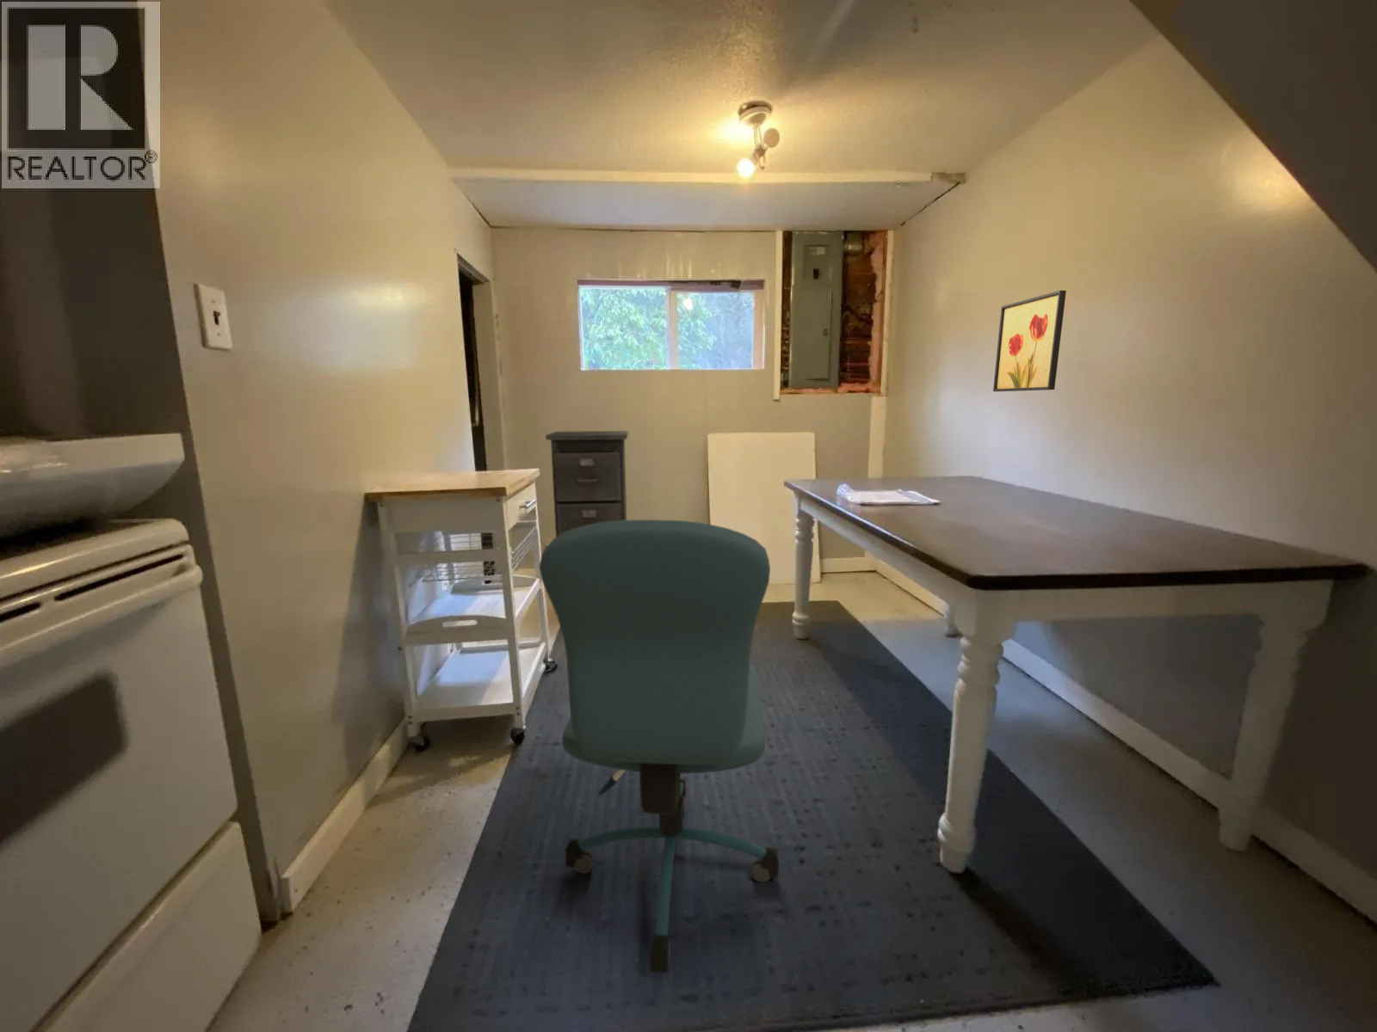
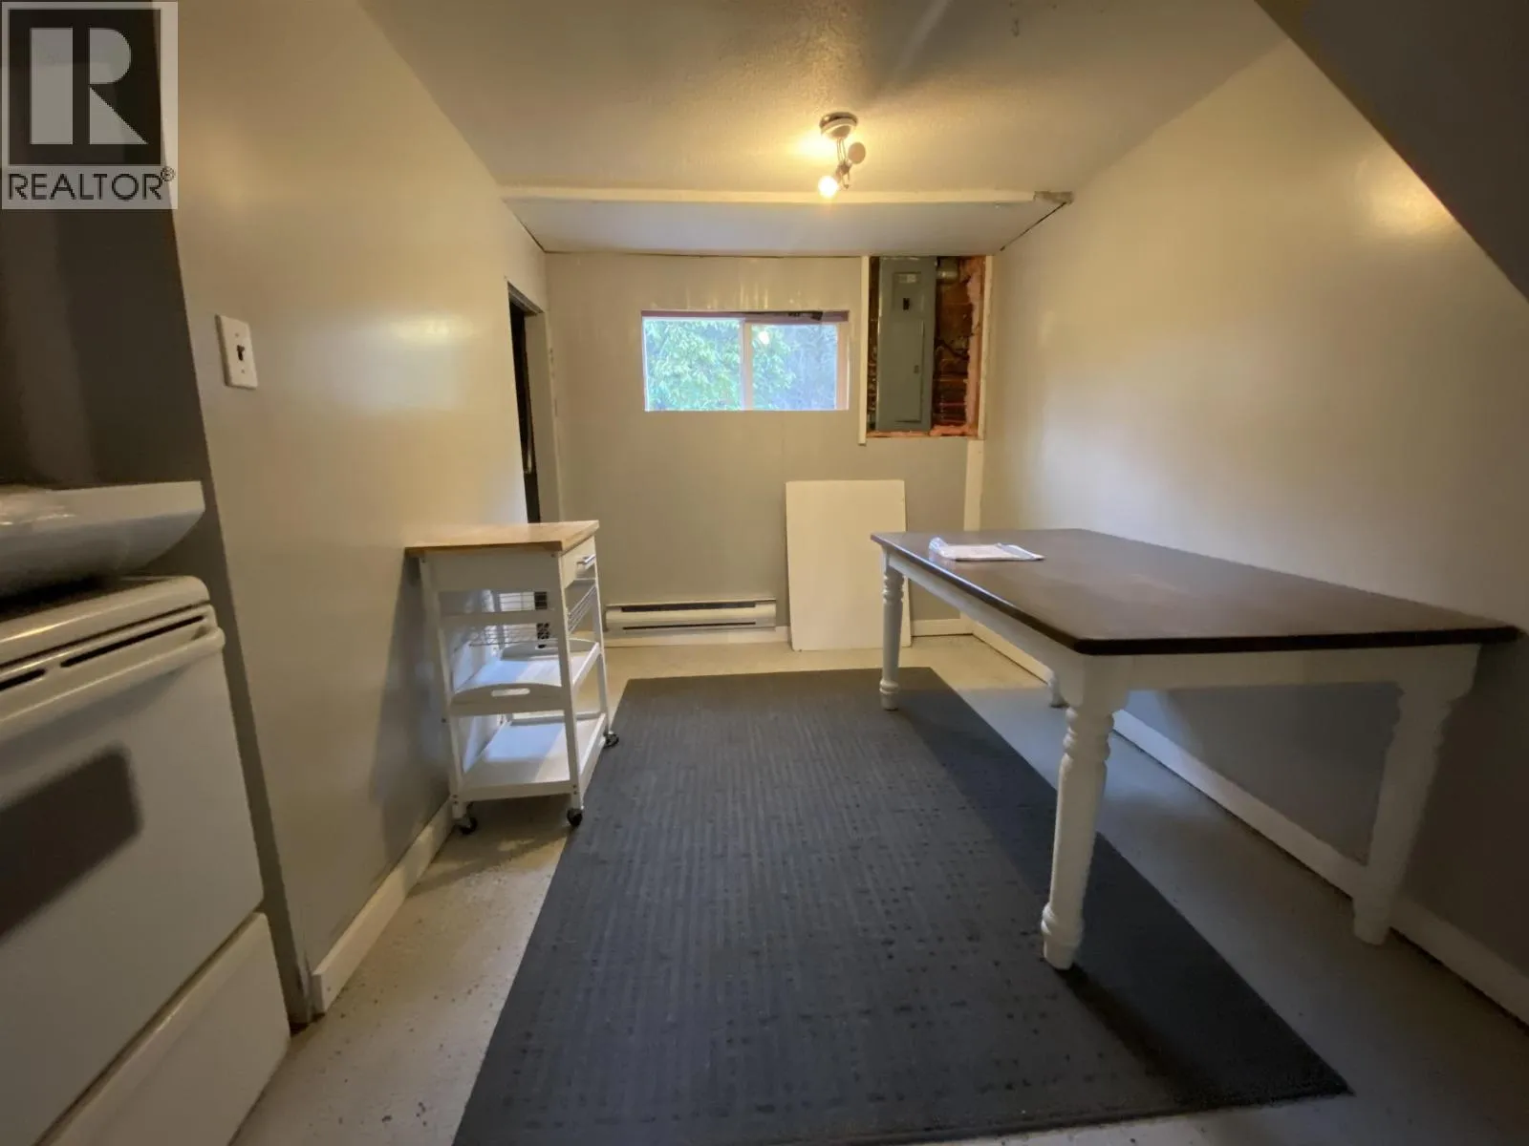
- wall art (1028, 345)
- office chair (668, 701)
- filing cabinet (592, 515)
